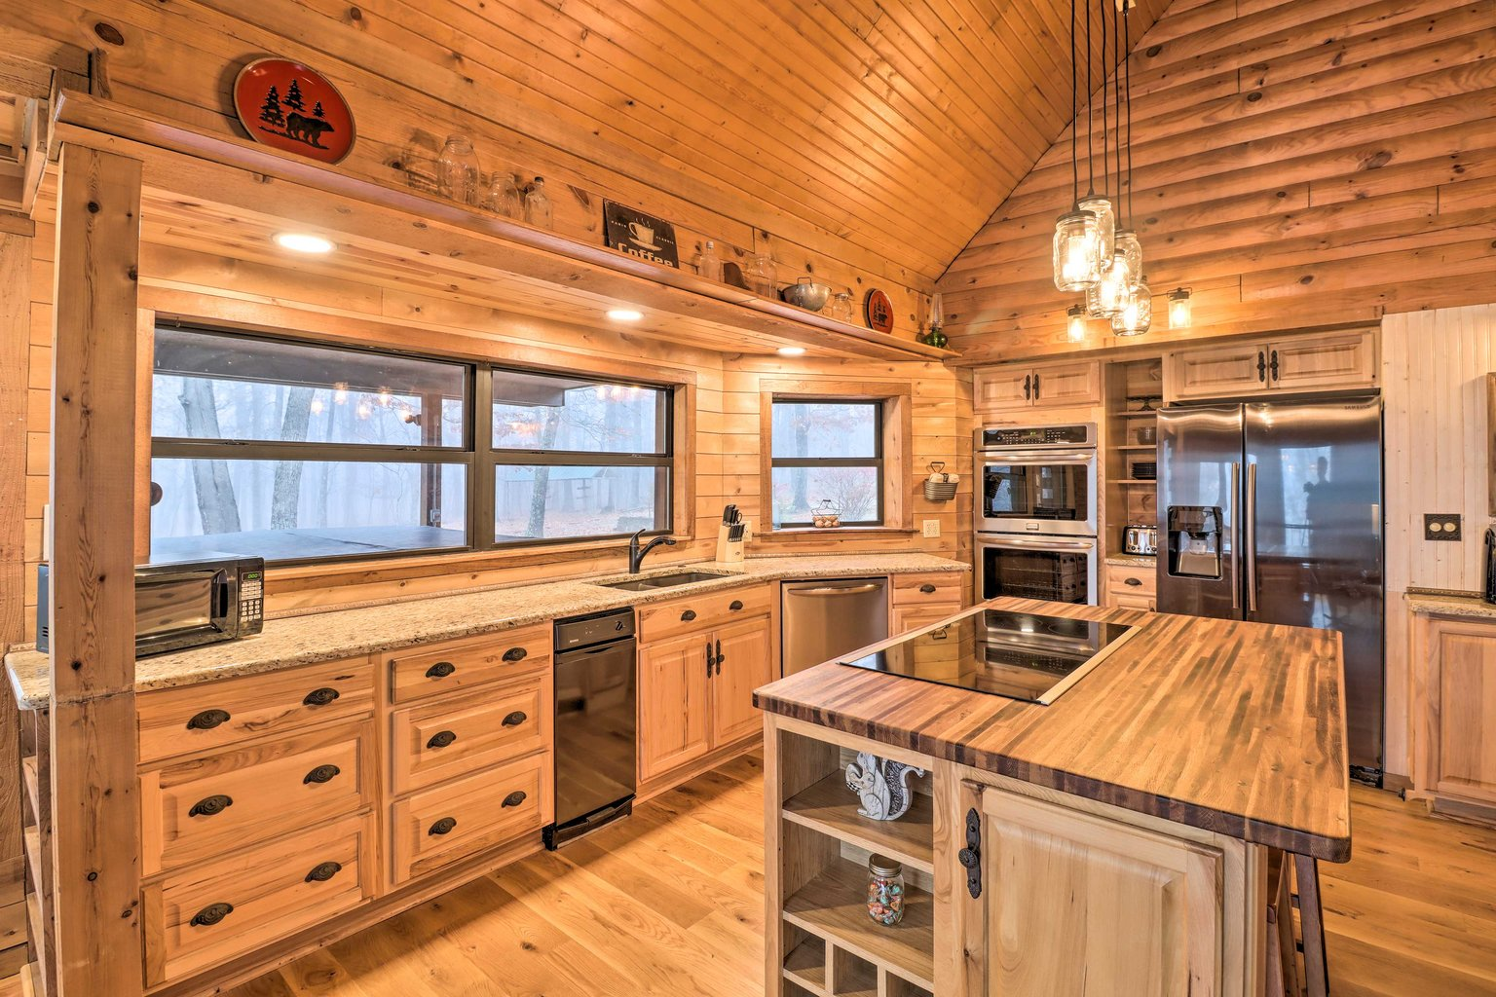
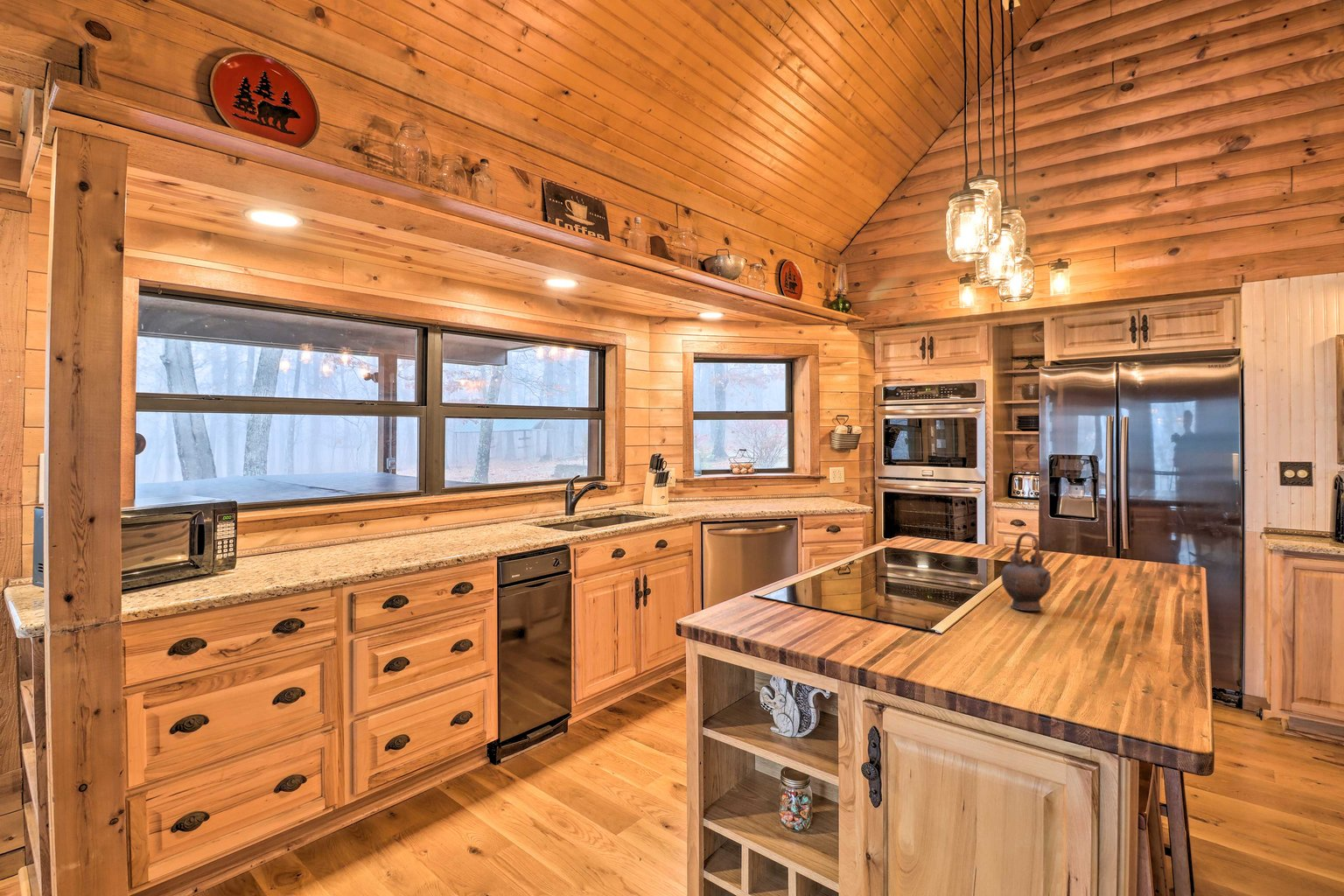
+ teapot (1029, 571)
